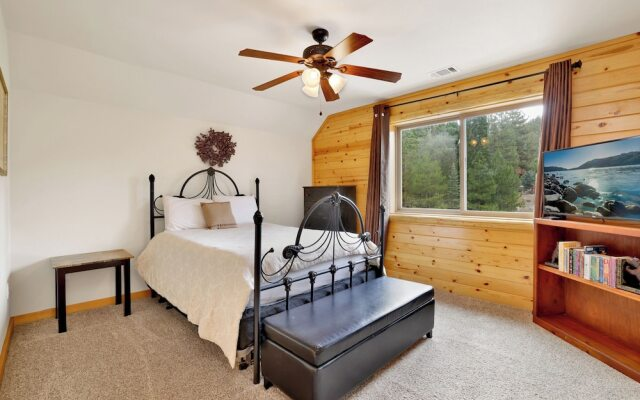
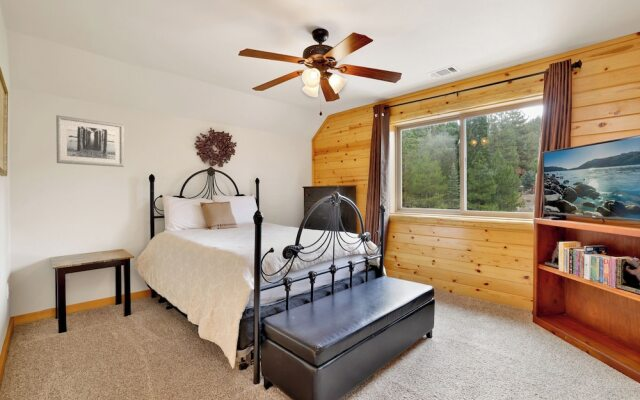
+ wall art (92, 142)
